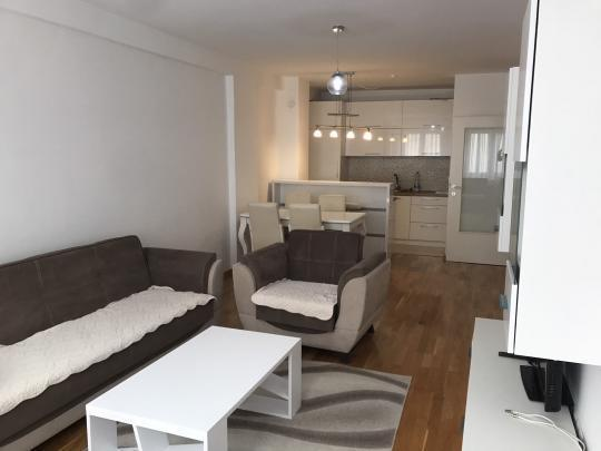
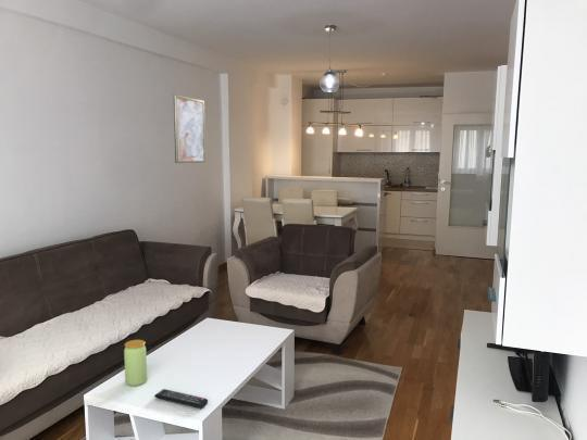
+ jar (135, 362)
+ remote control (180, 399)
+ wall art (190, 130)
